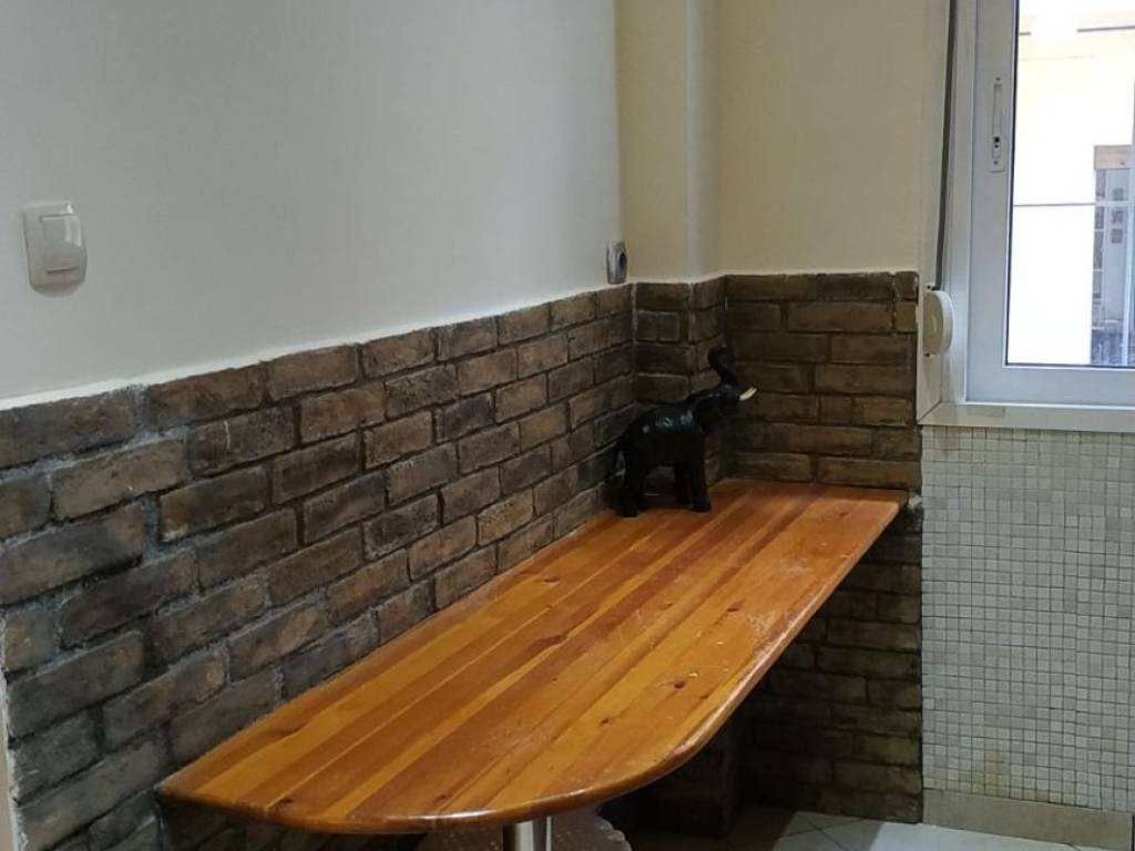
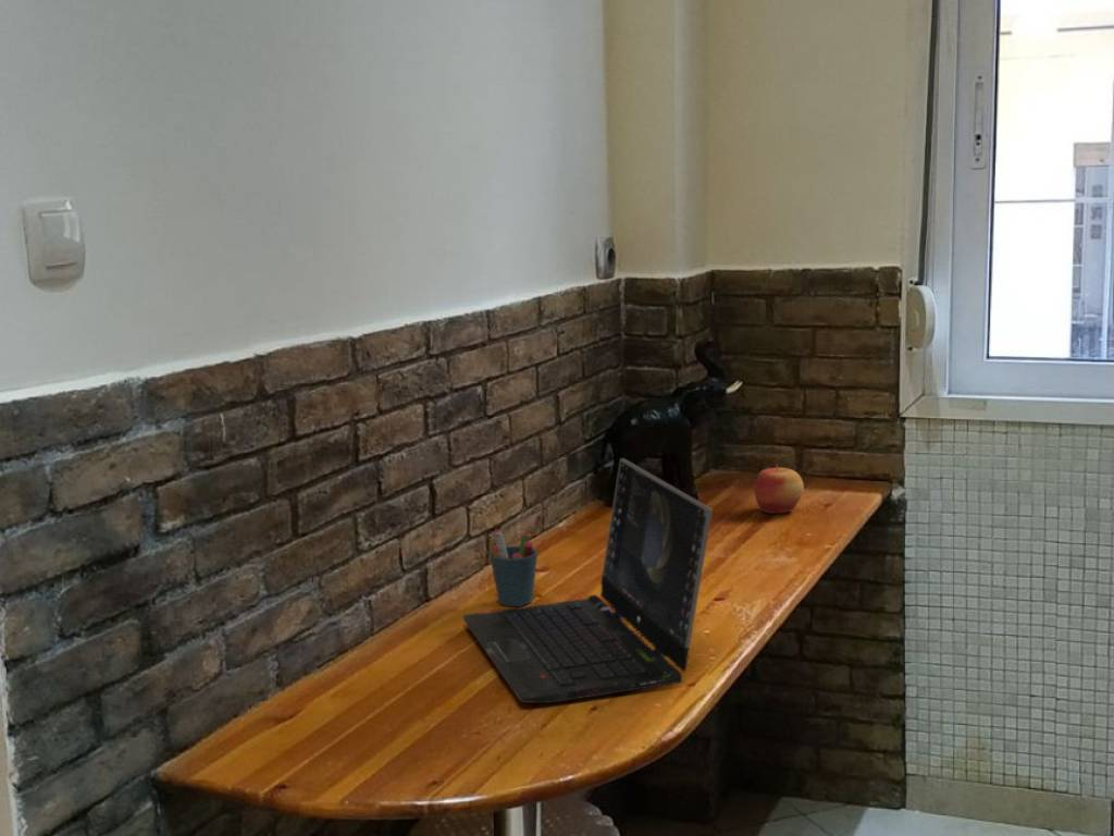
+ apple (779, 487)
+ pen holder (512, 564)
+ laptop computer (602, 575)
